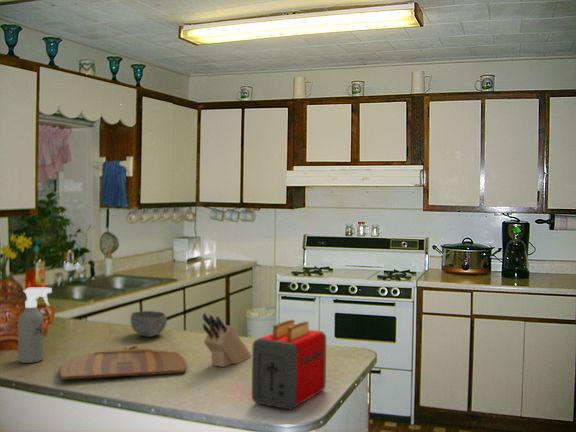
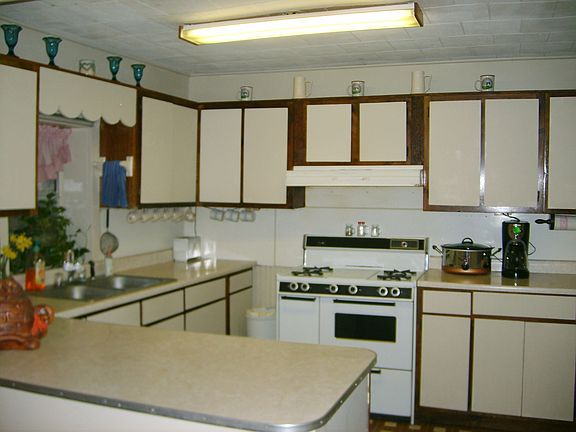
- bowl (148, 324)
- toaster (290, 360)
- cutting board (124, 359)
- spray bottle (34, 324)
- knife block (225, 336)
